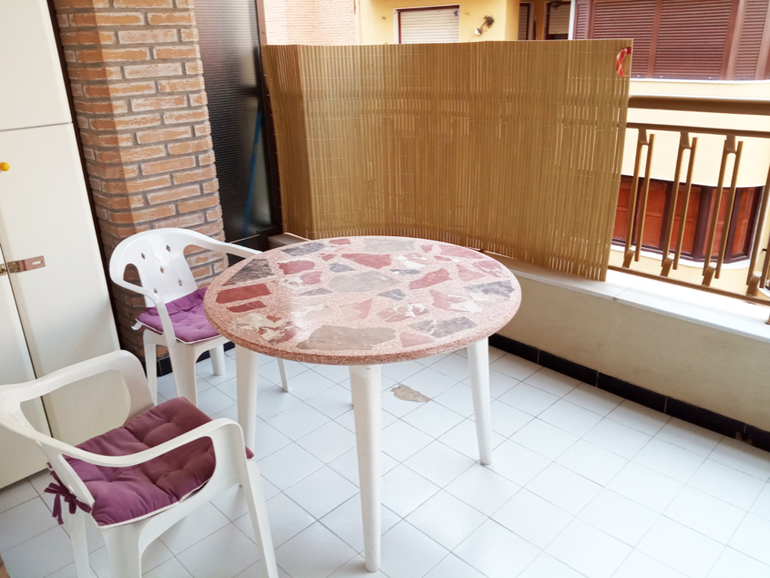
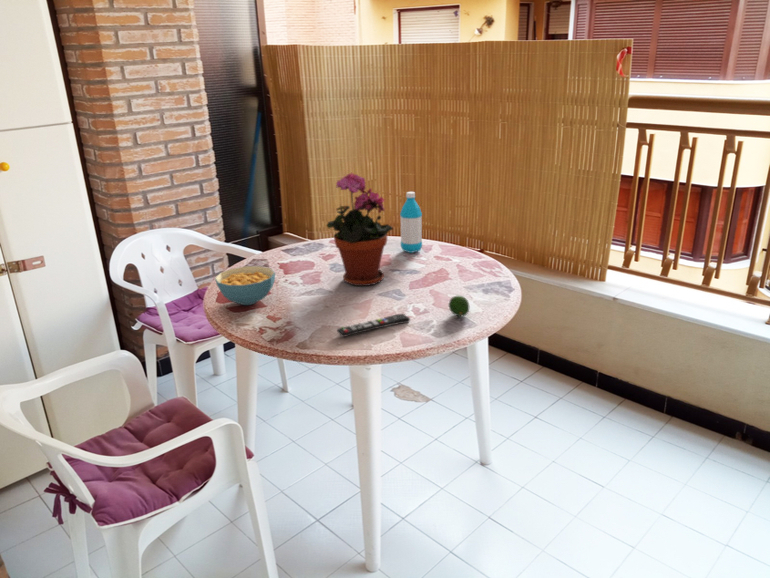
+ remote control (374, 324)
+ water bottle (411, 222)
+ potted plant (360, 228)
+ fruit (459, 306)
+ cereal bowl (246, 288)
